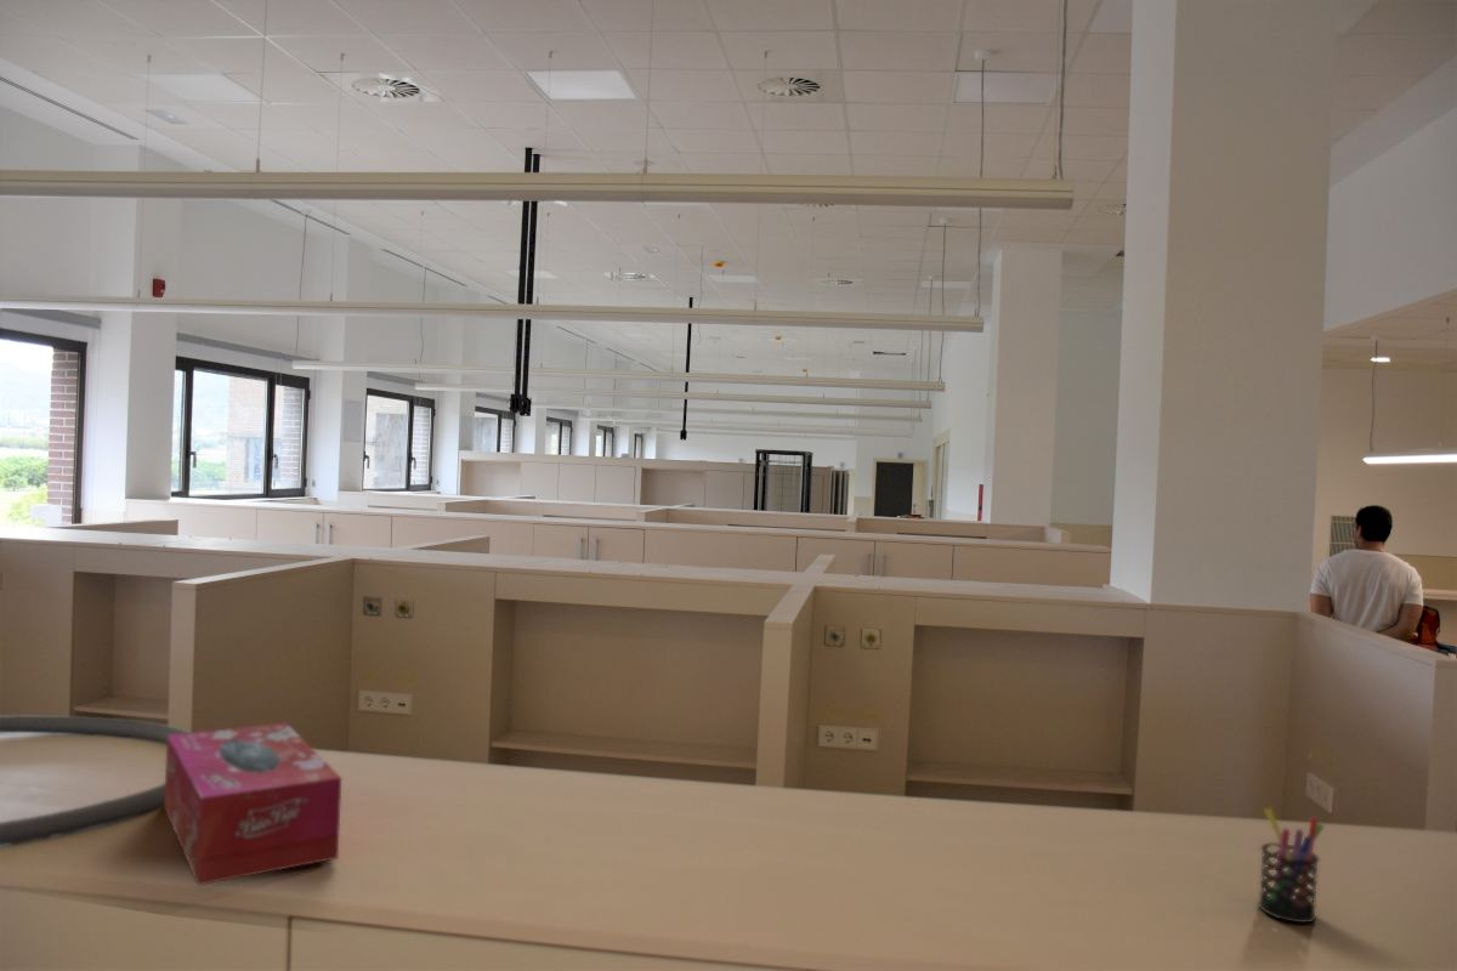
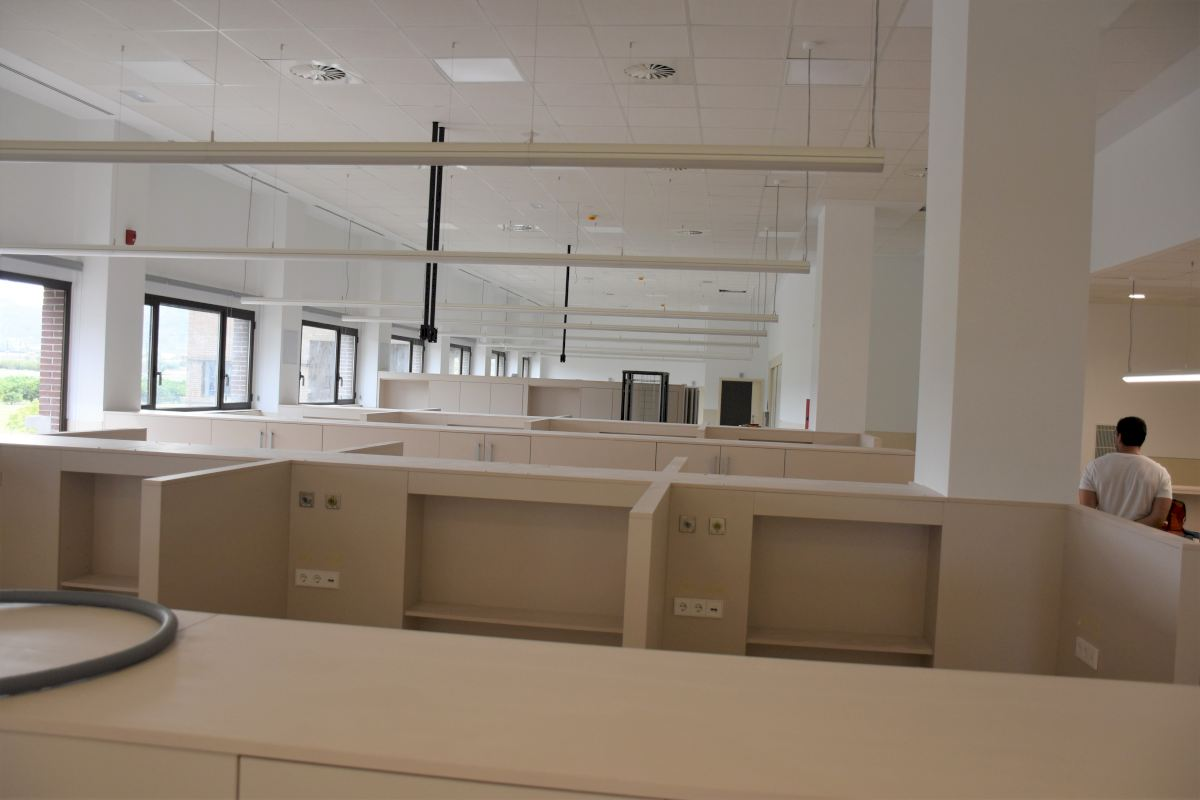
- pen holder (1296, 861)
- tissue box (248, 793)
